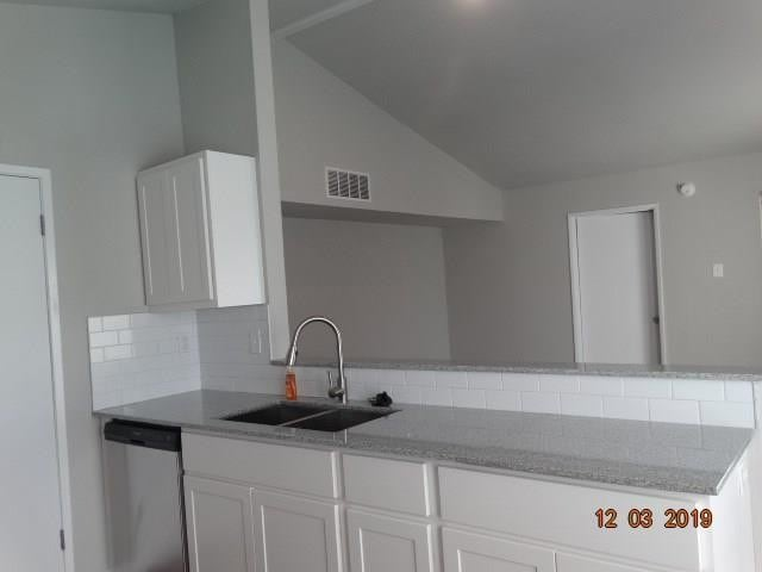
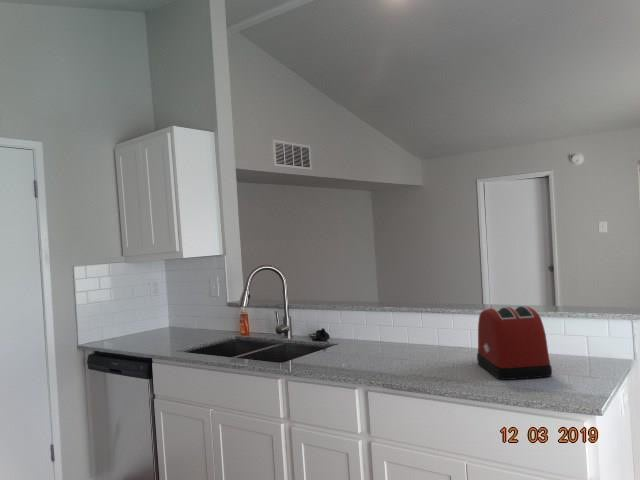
+ toaster (510, 338)
